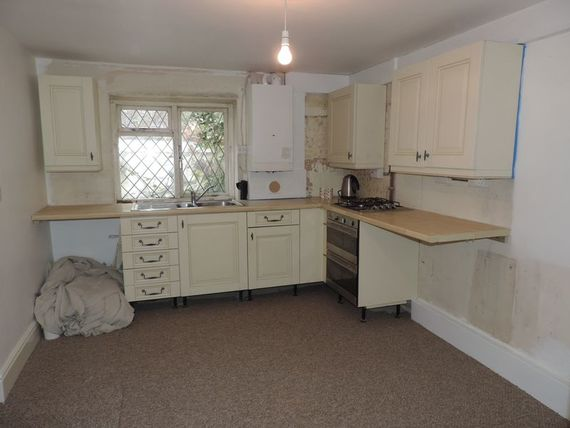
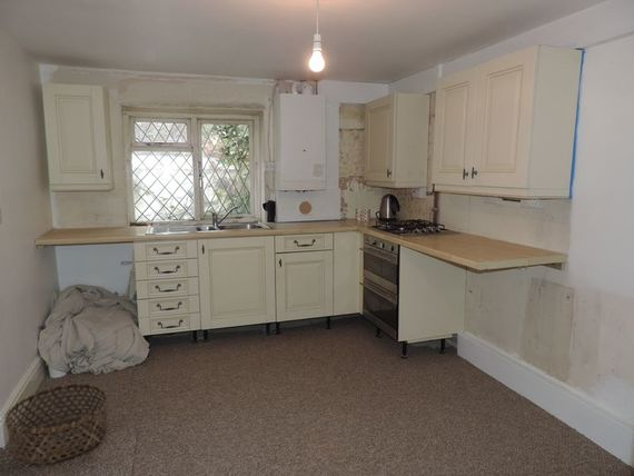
+ basket (60, 422)
